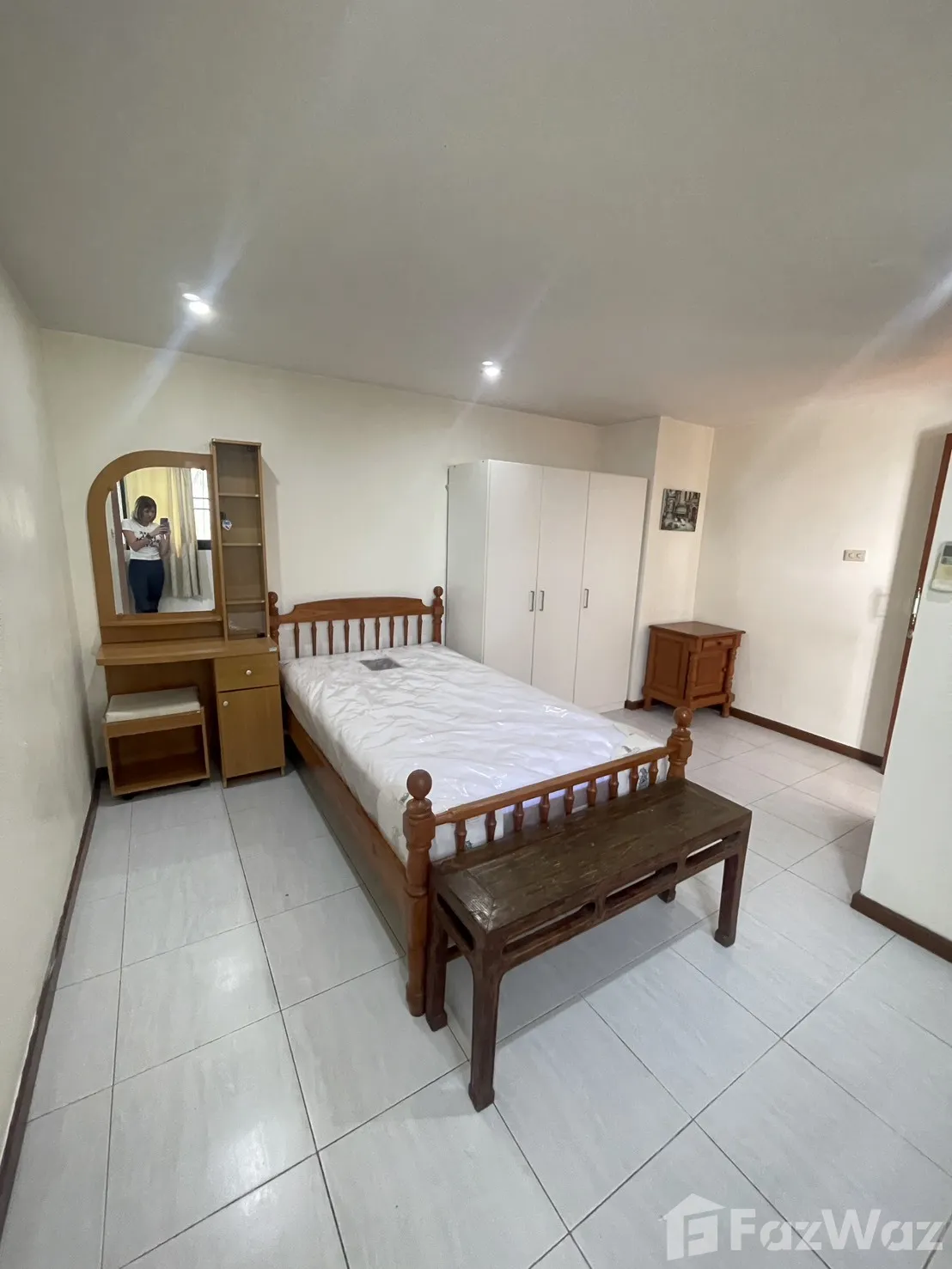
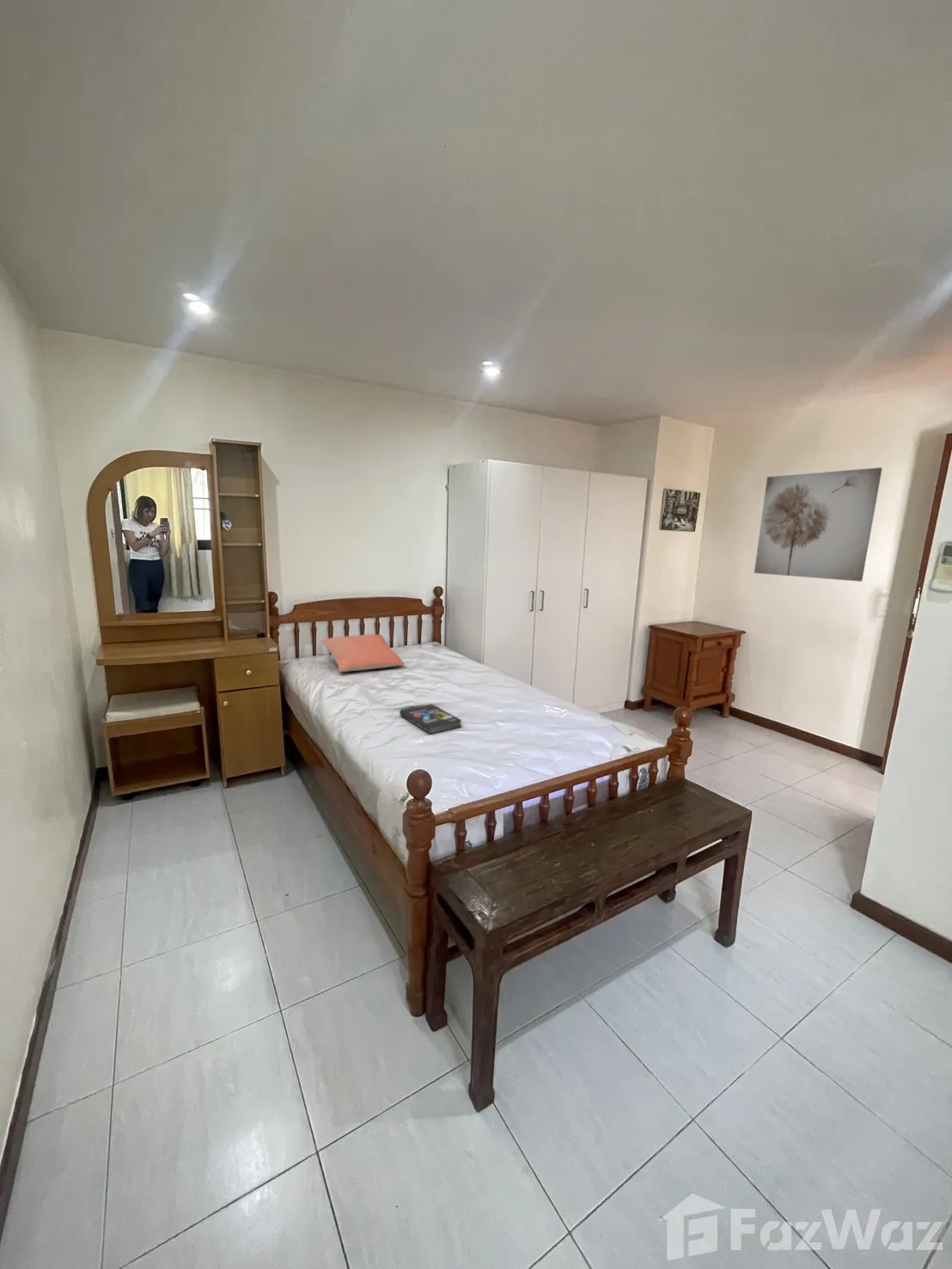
+ pillow (362, 651)
+ wall art (811, 526)
+ book (430, 717)
